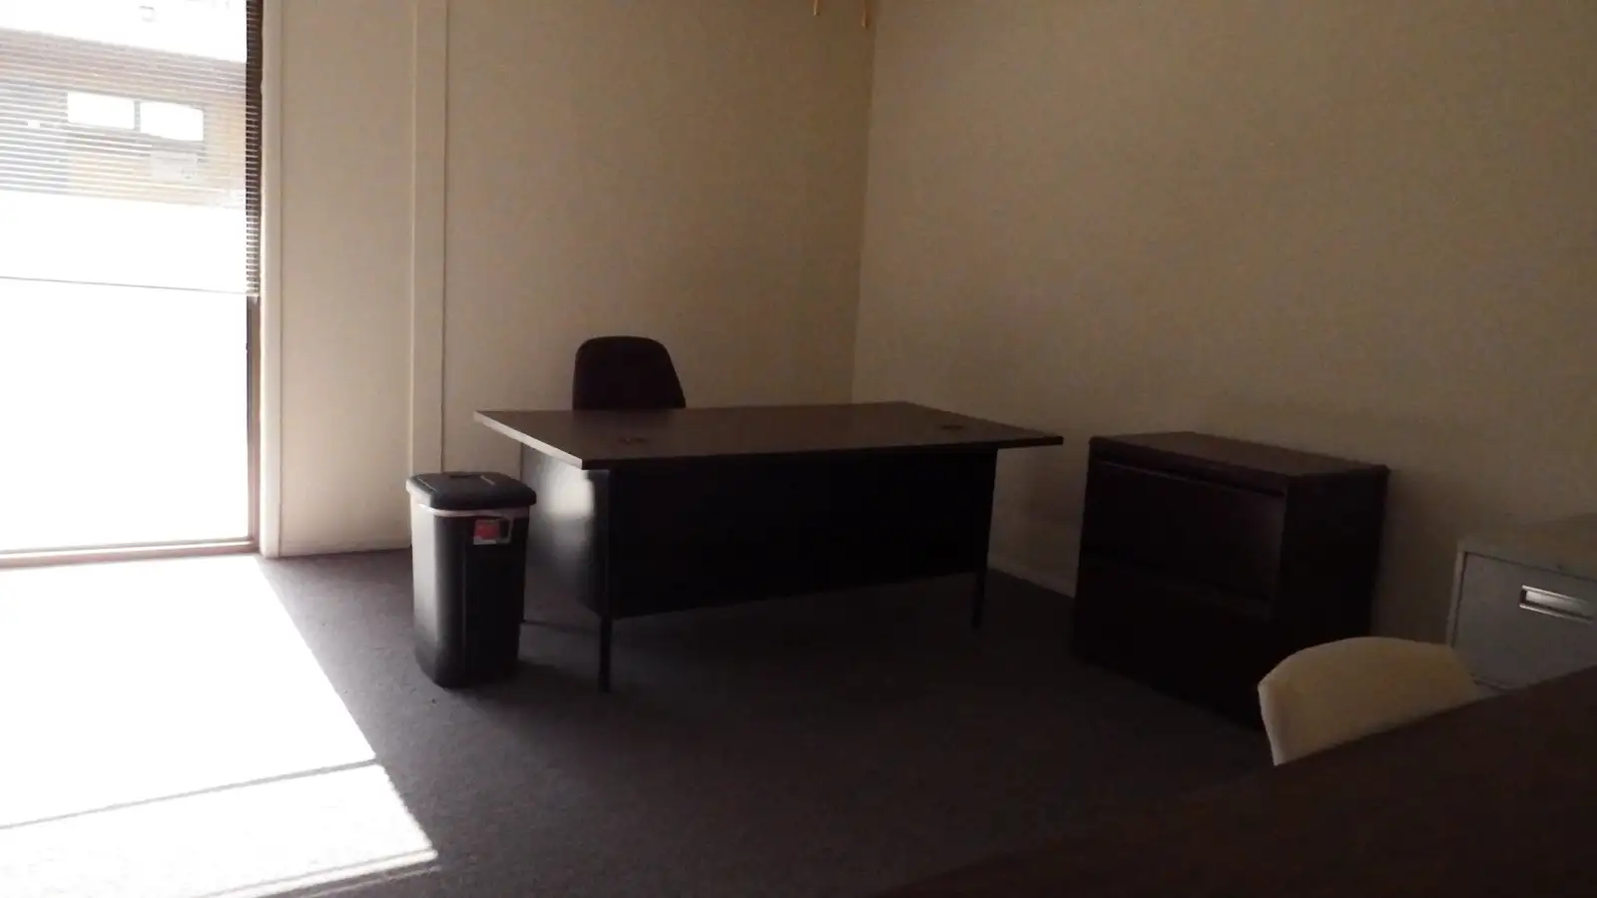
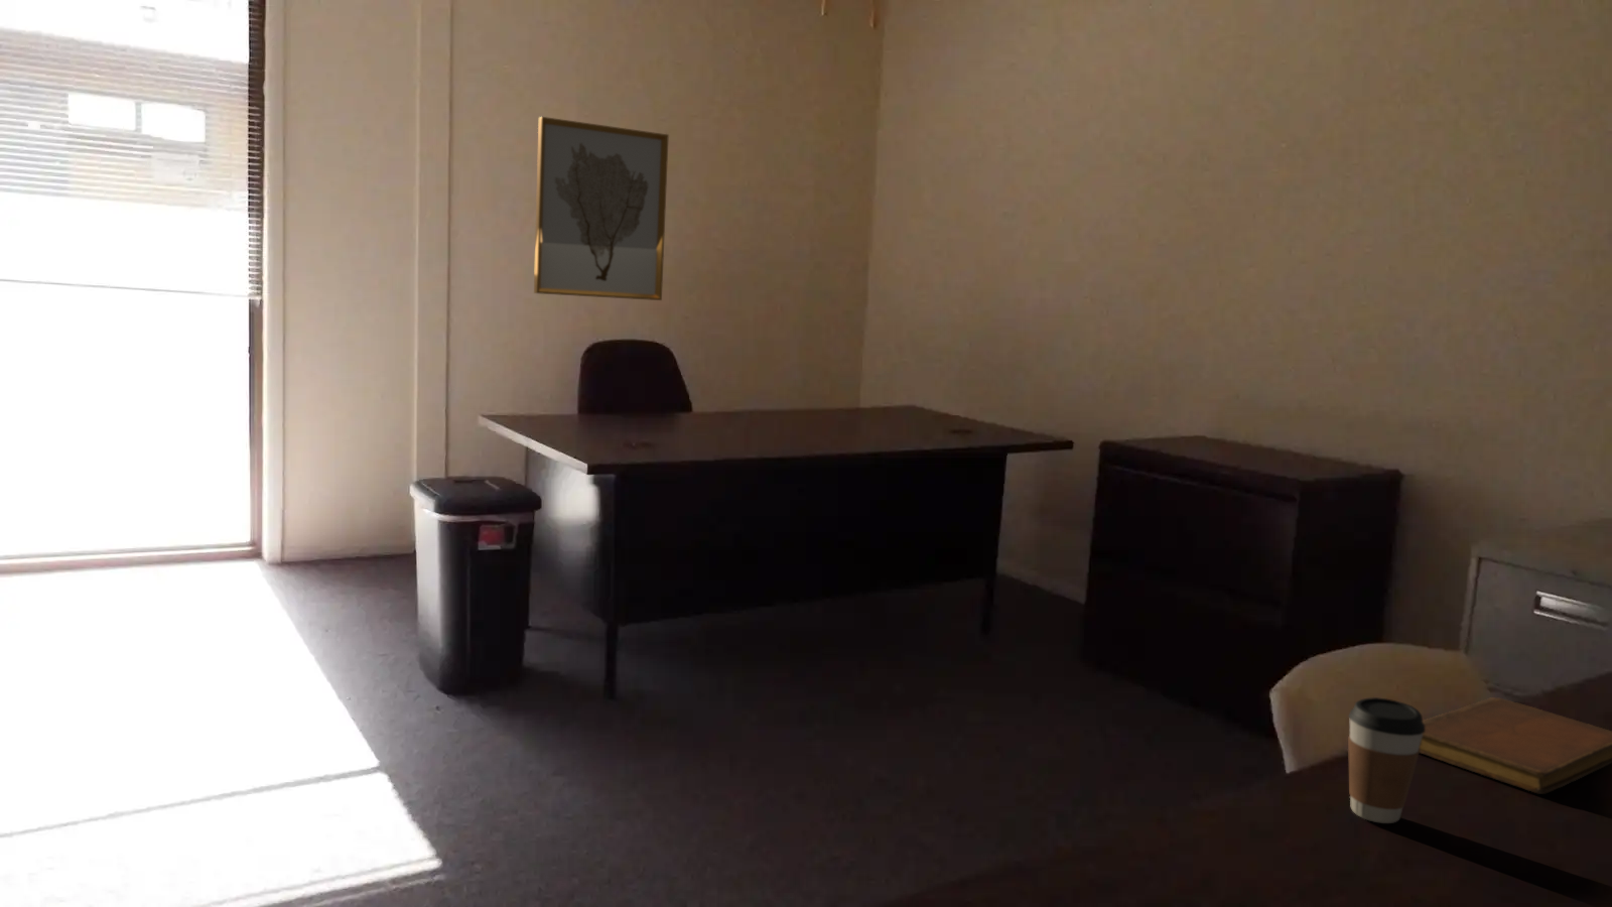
+ coffee cup (1382, 761)
+ notebook (1515, 740)
+ wall art (602, 212)
